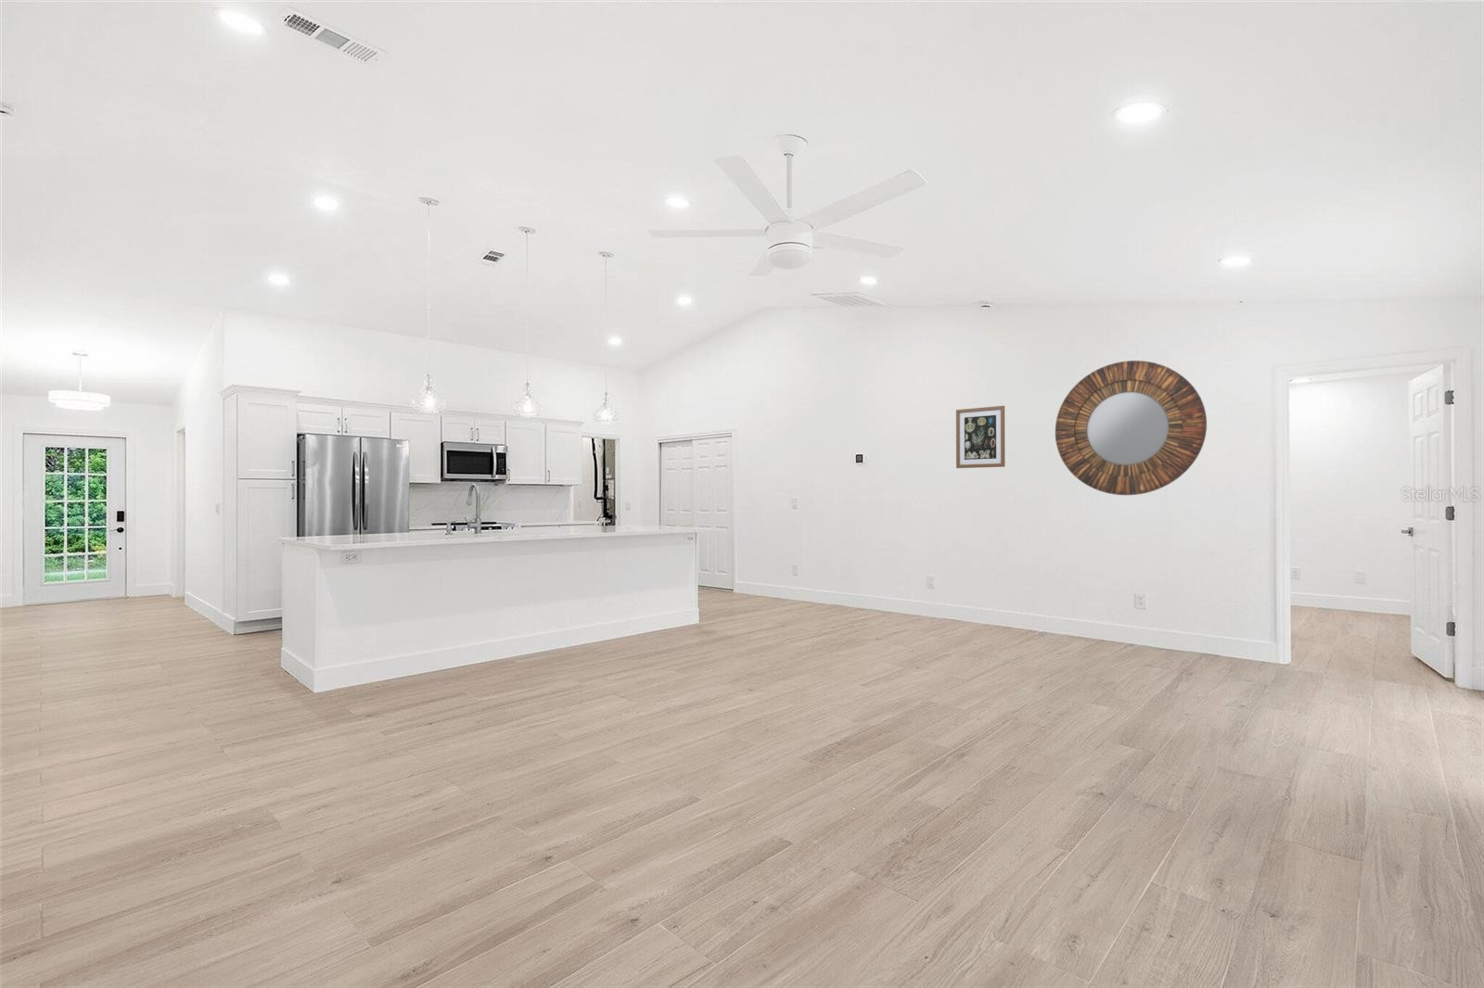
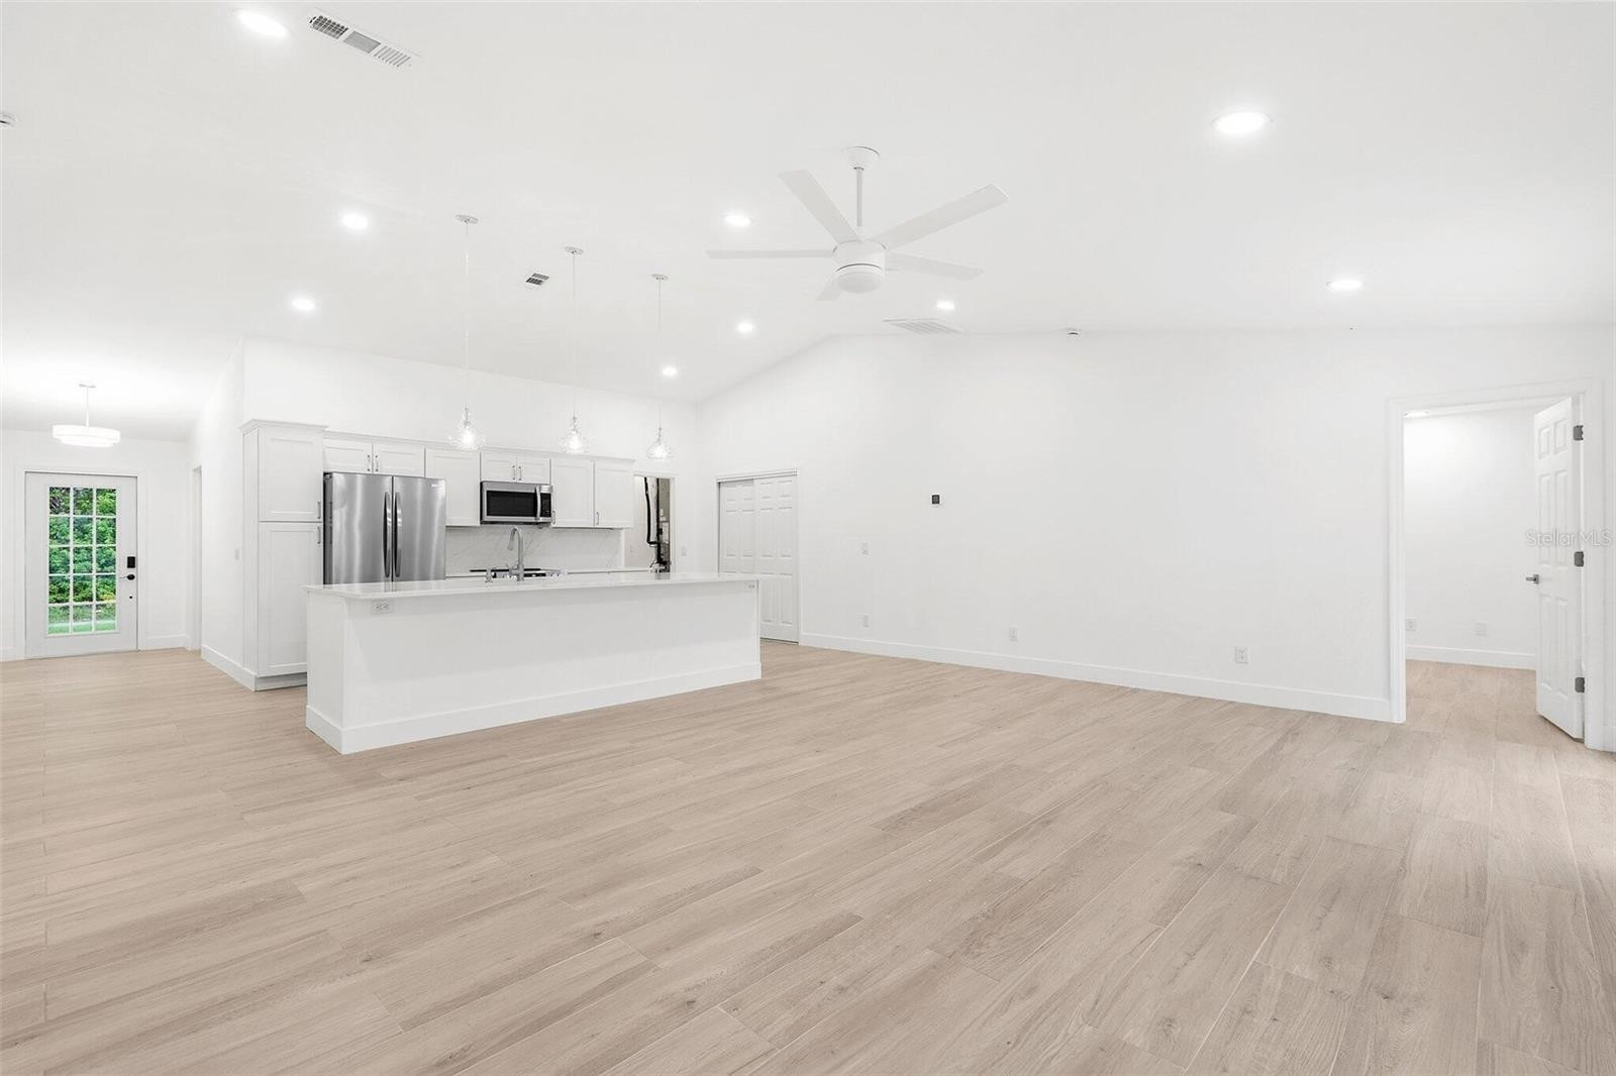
- wall art (980, 438)
- home mirror (1127, 428)
